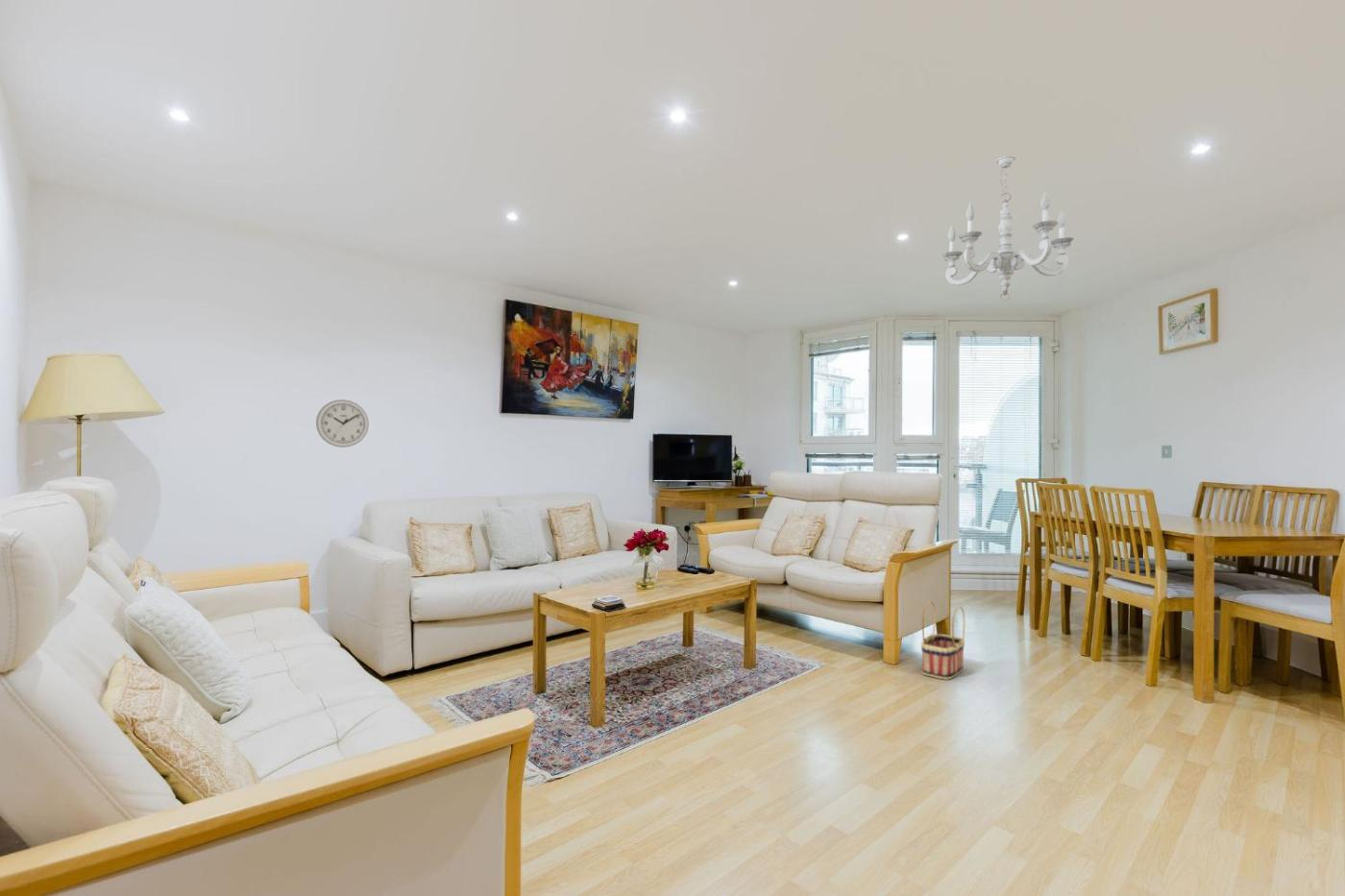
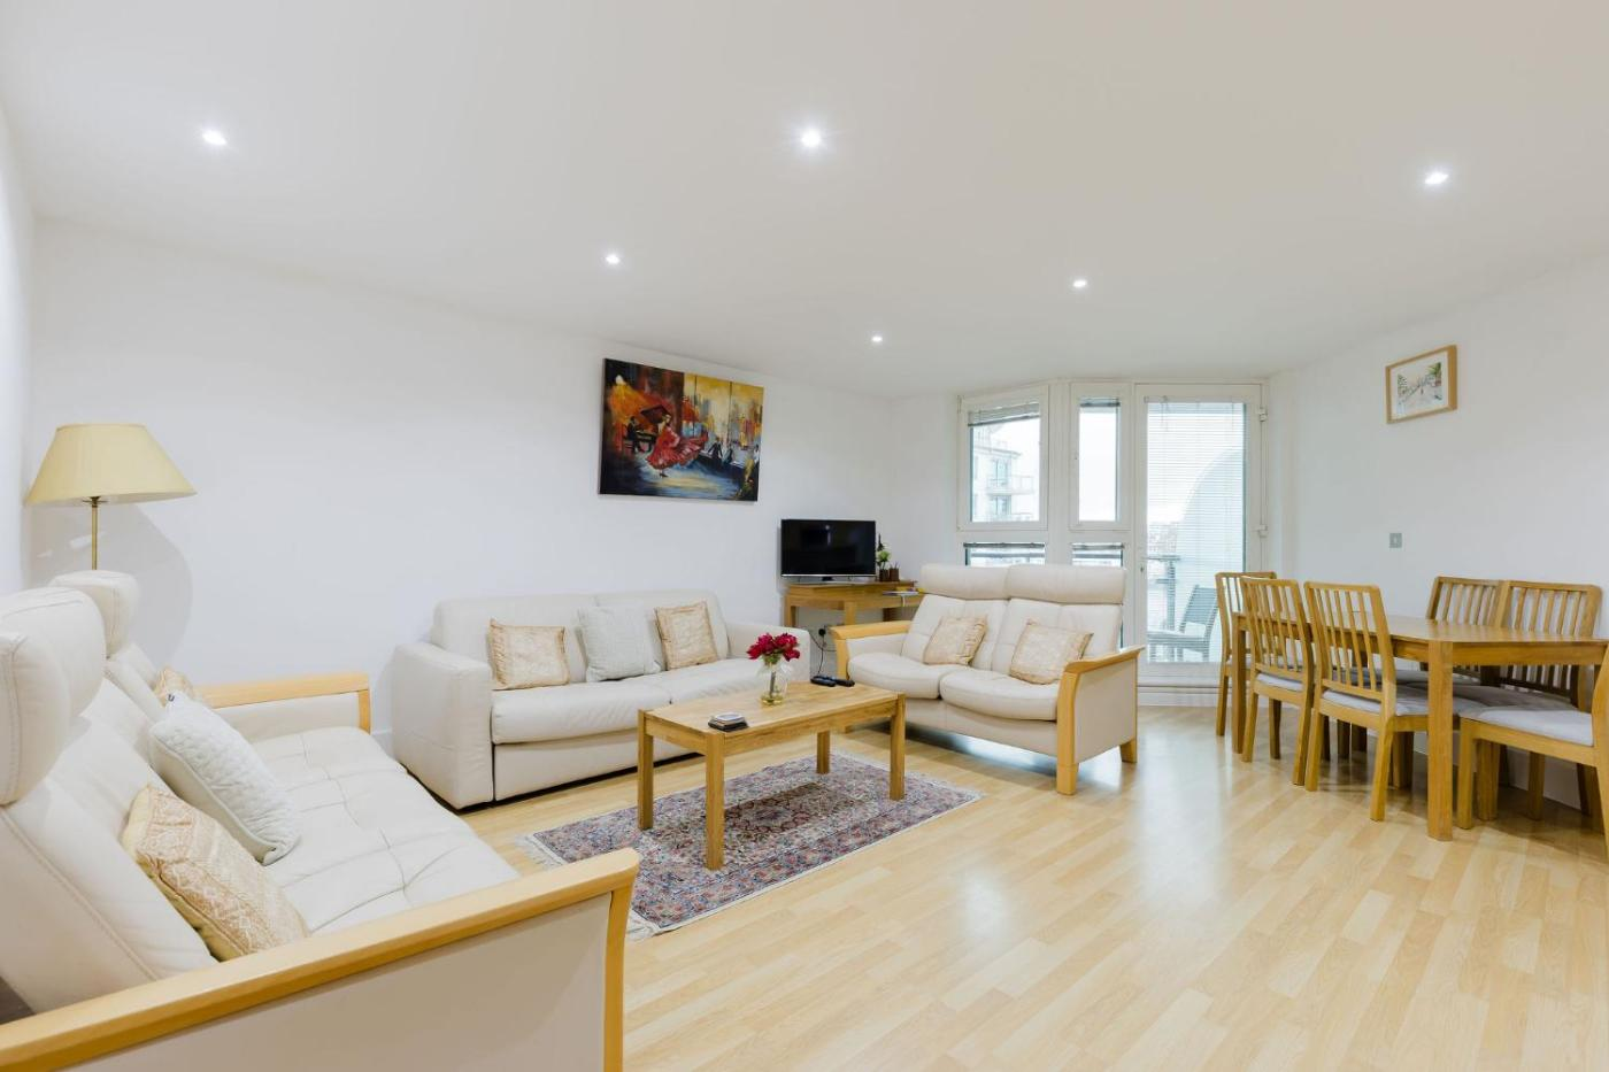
- chandelier (1005, 231)
- wall clock (343, 423)
- basket (942, 638)
